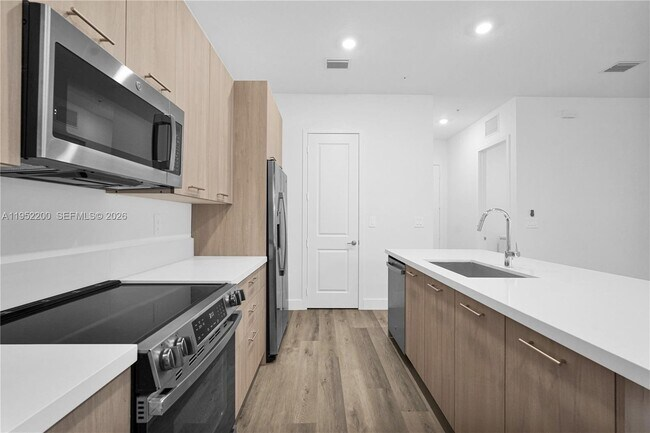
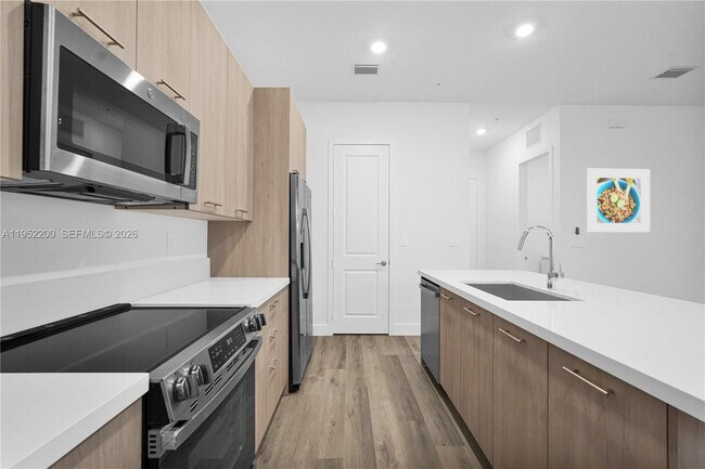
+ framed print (618, 200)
